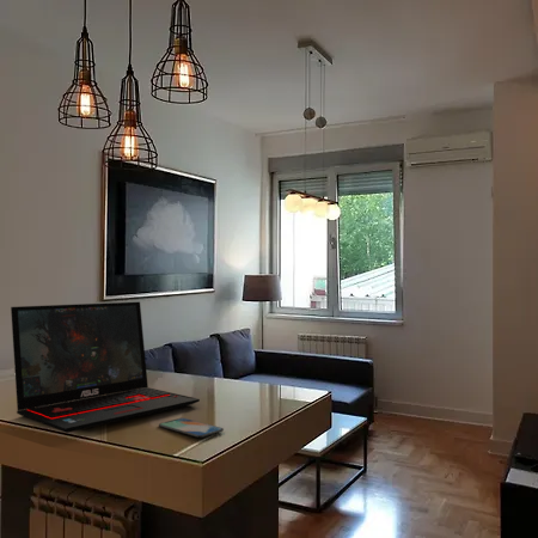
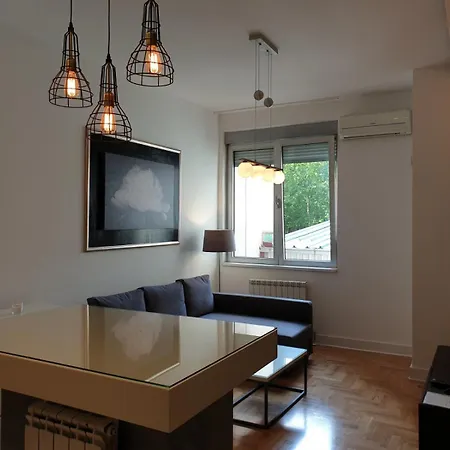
- laptop (108, 356)
- smartphone (190, 427)
